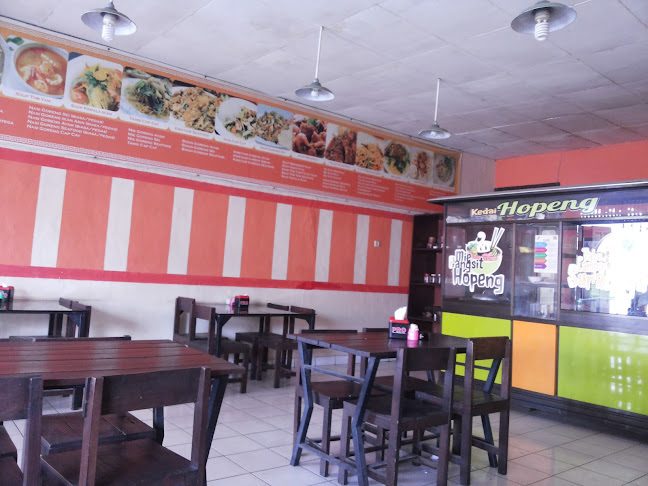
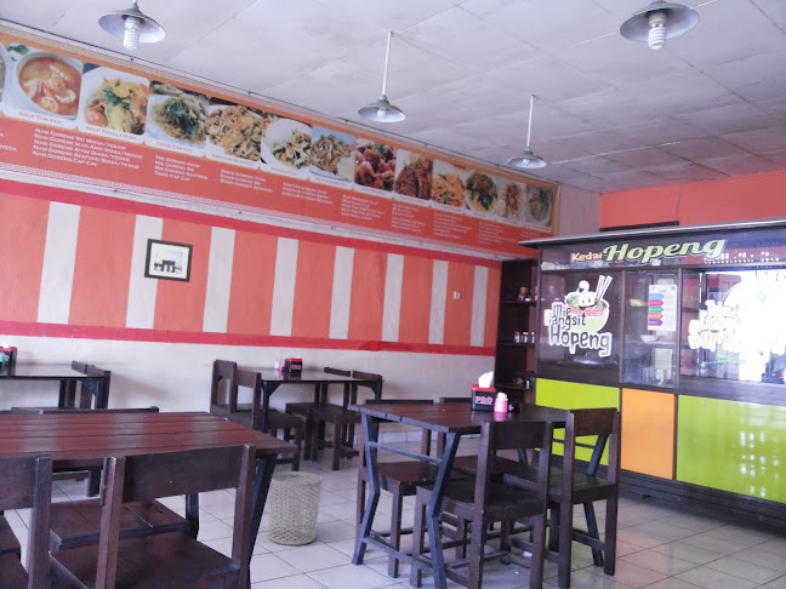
+ wall art (169, 261)
+ waste bin (294, 508)
